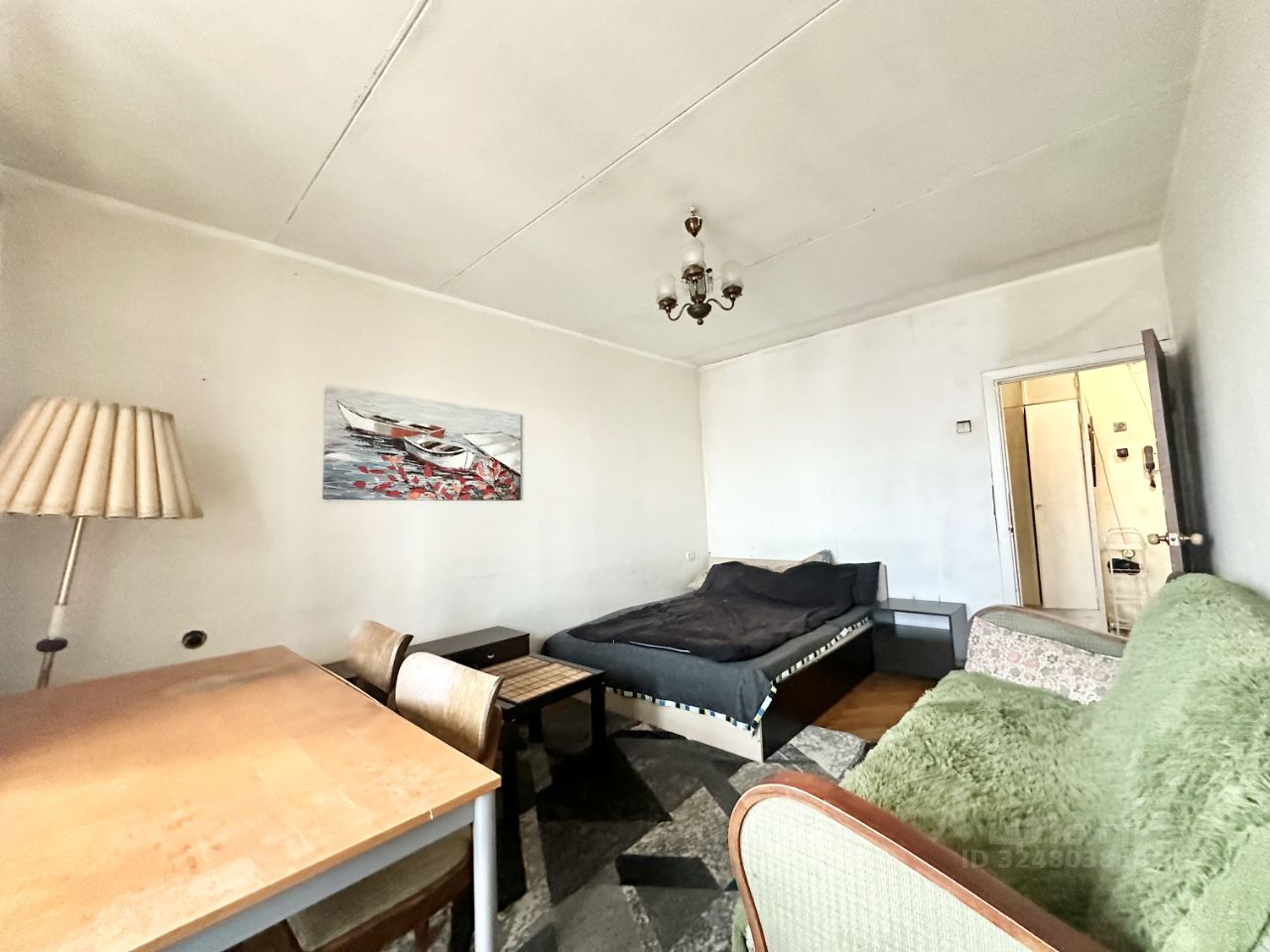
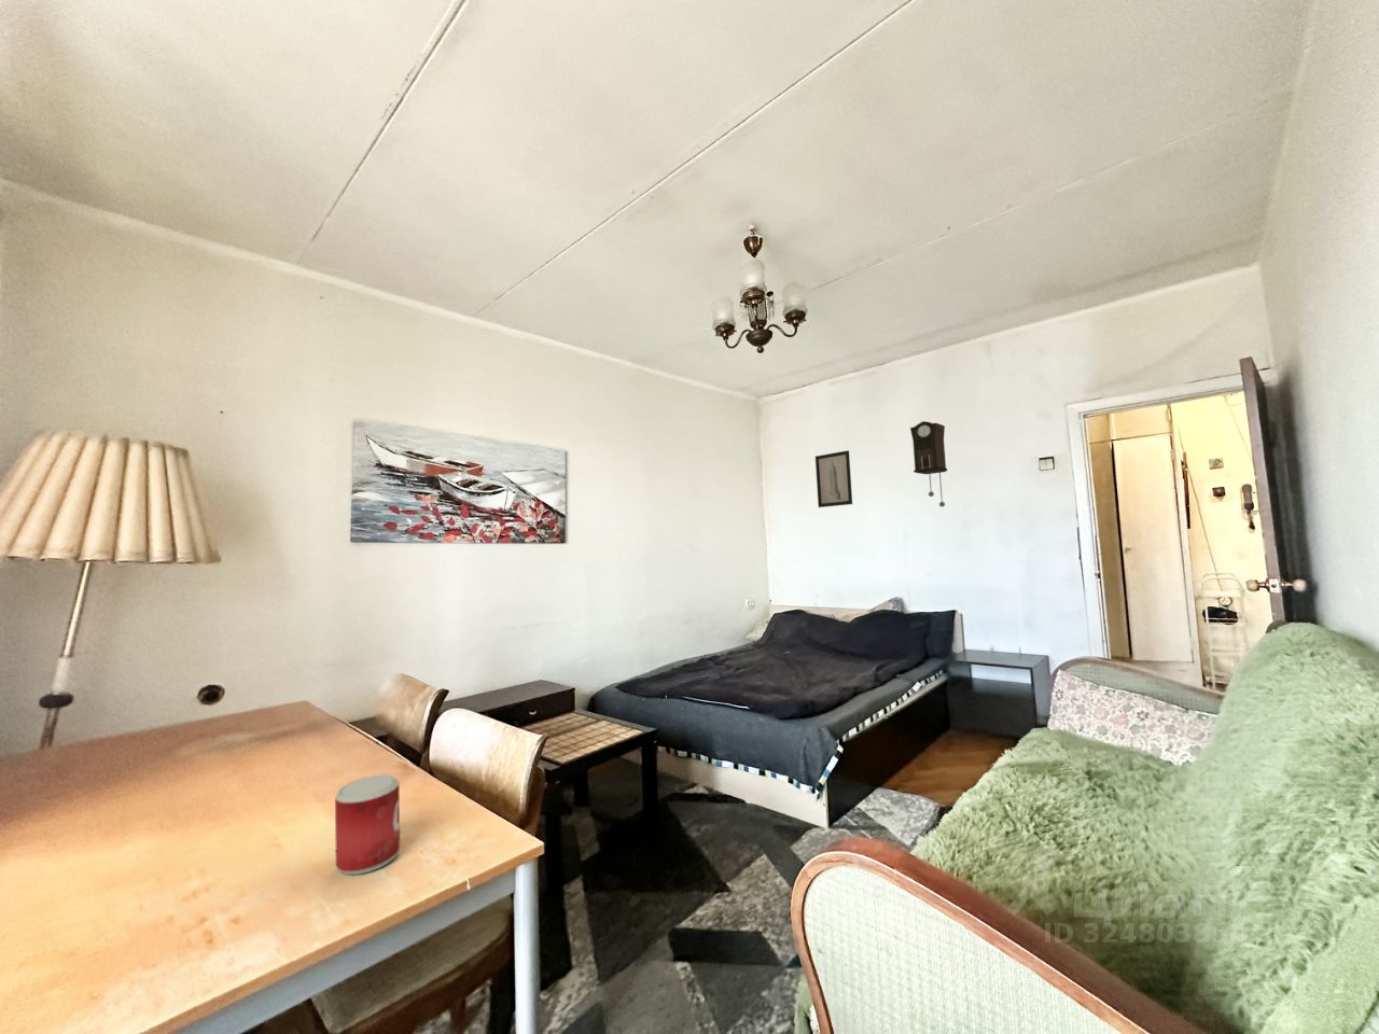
+ wall art (833, 479)
+ beverage can (368, 822)
+ pendulum clock (929, 464)
